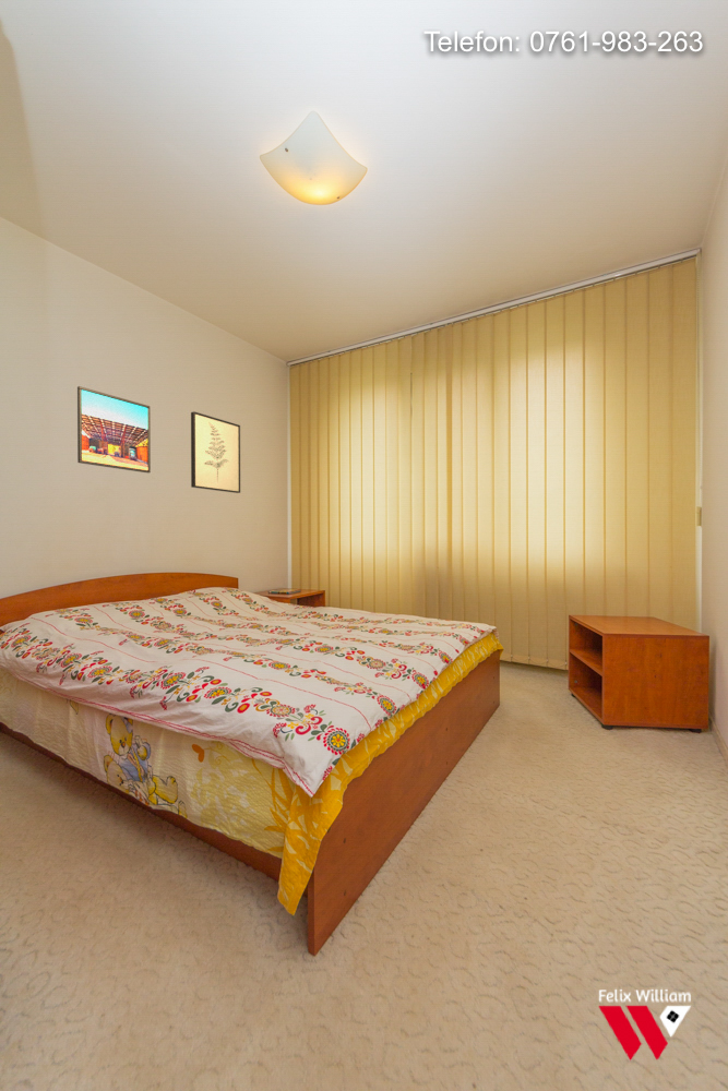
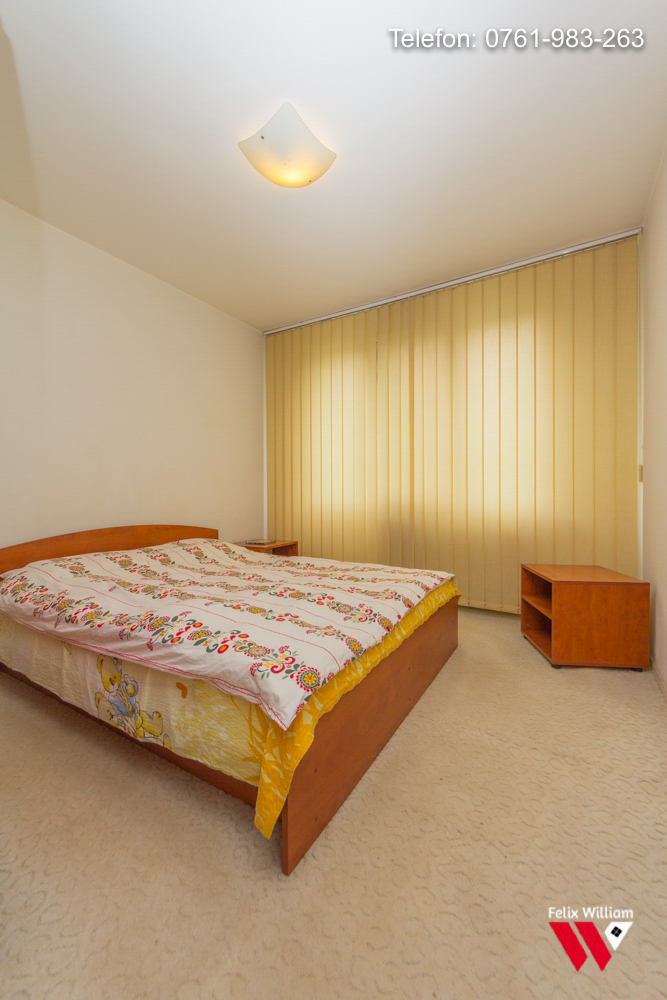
- wall art (216, 454)
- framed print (116, 432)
